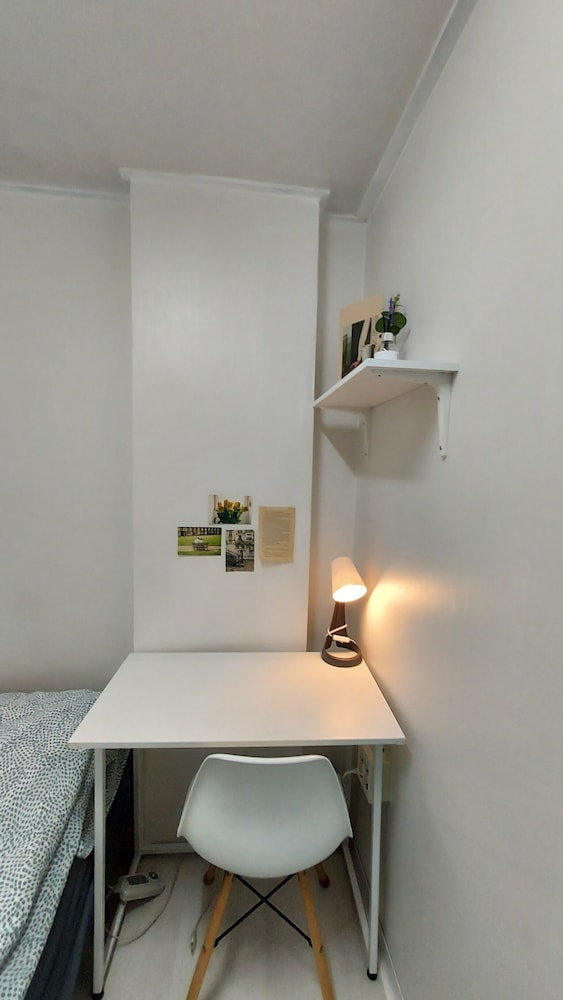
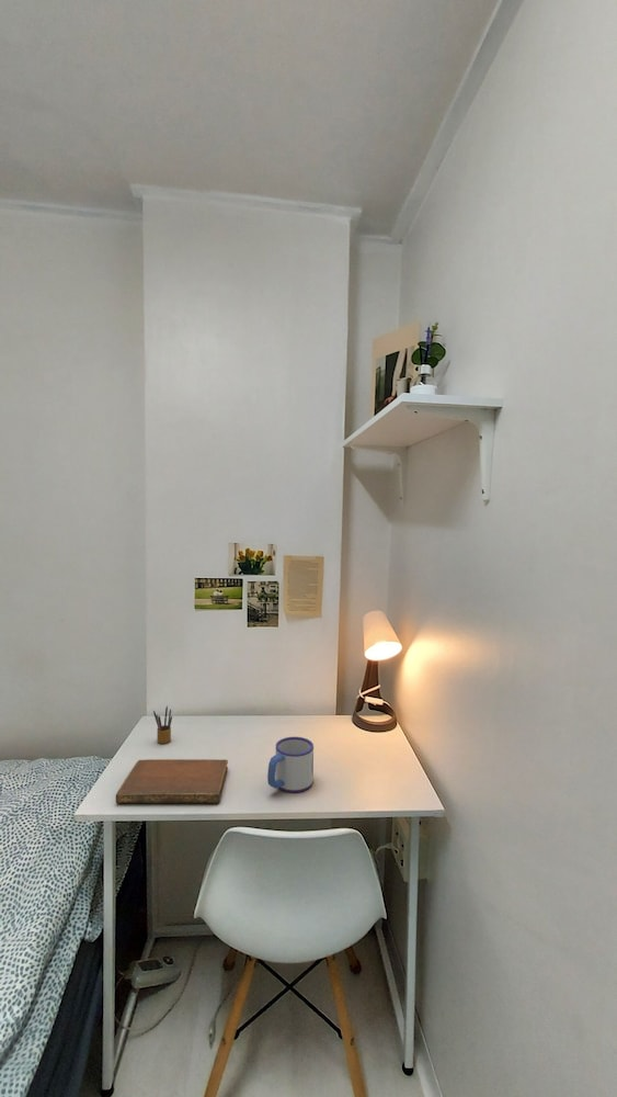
+ notebook (175, 780)
+ mug (288, 766)
+ pencil box (163, 725)
